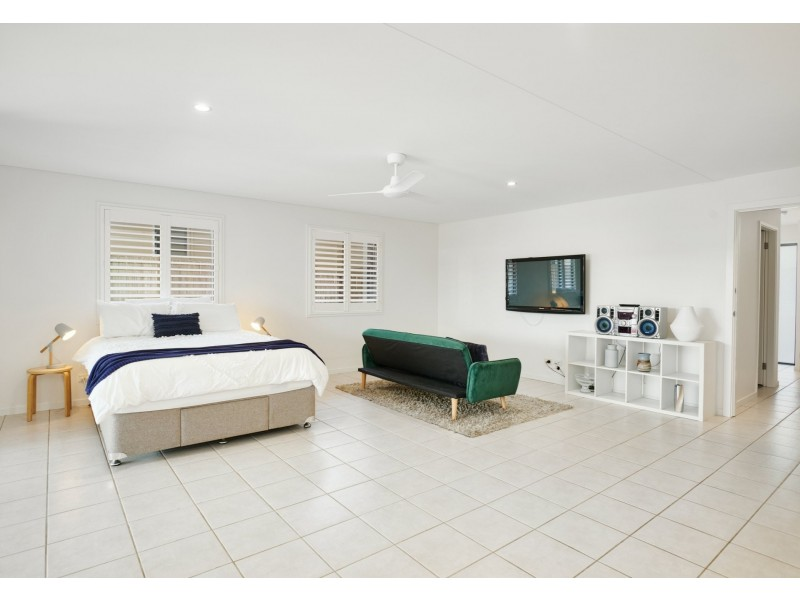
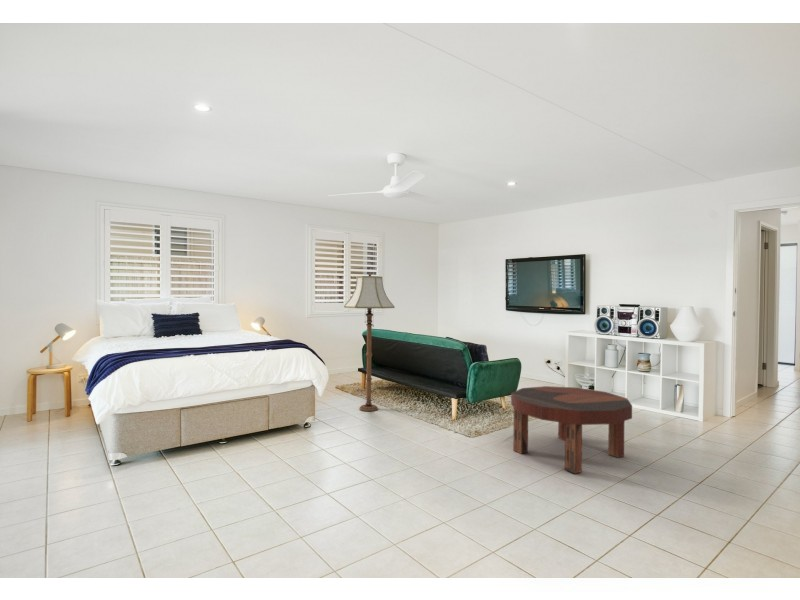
+ coffee table (569, 425)
+ floor lamp (369, 340)
